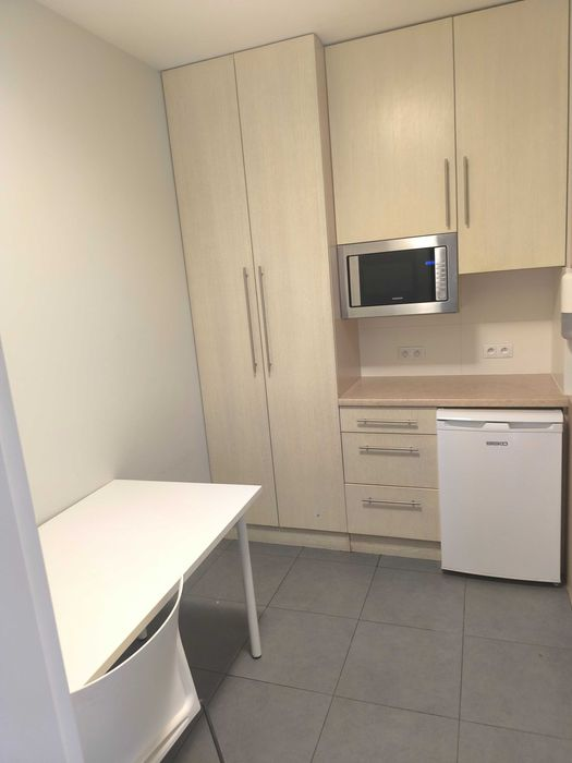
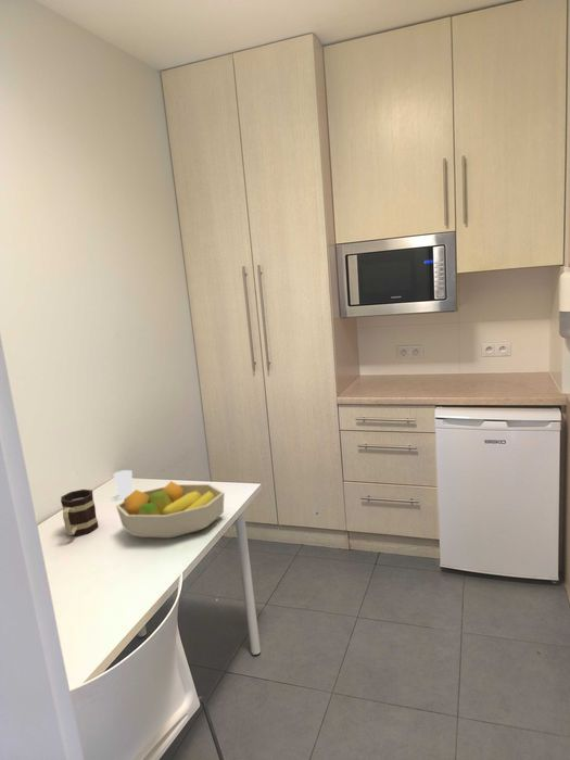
+ fruit bowl (172, 506)
+ mug (76, 515)
+ cup (124, 484)
